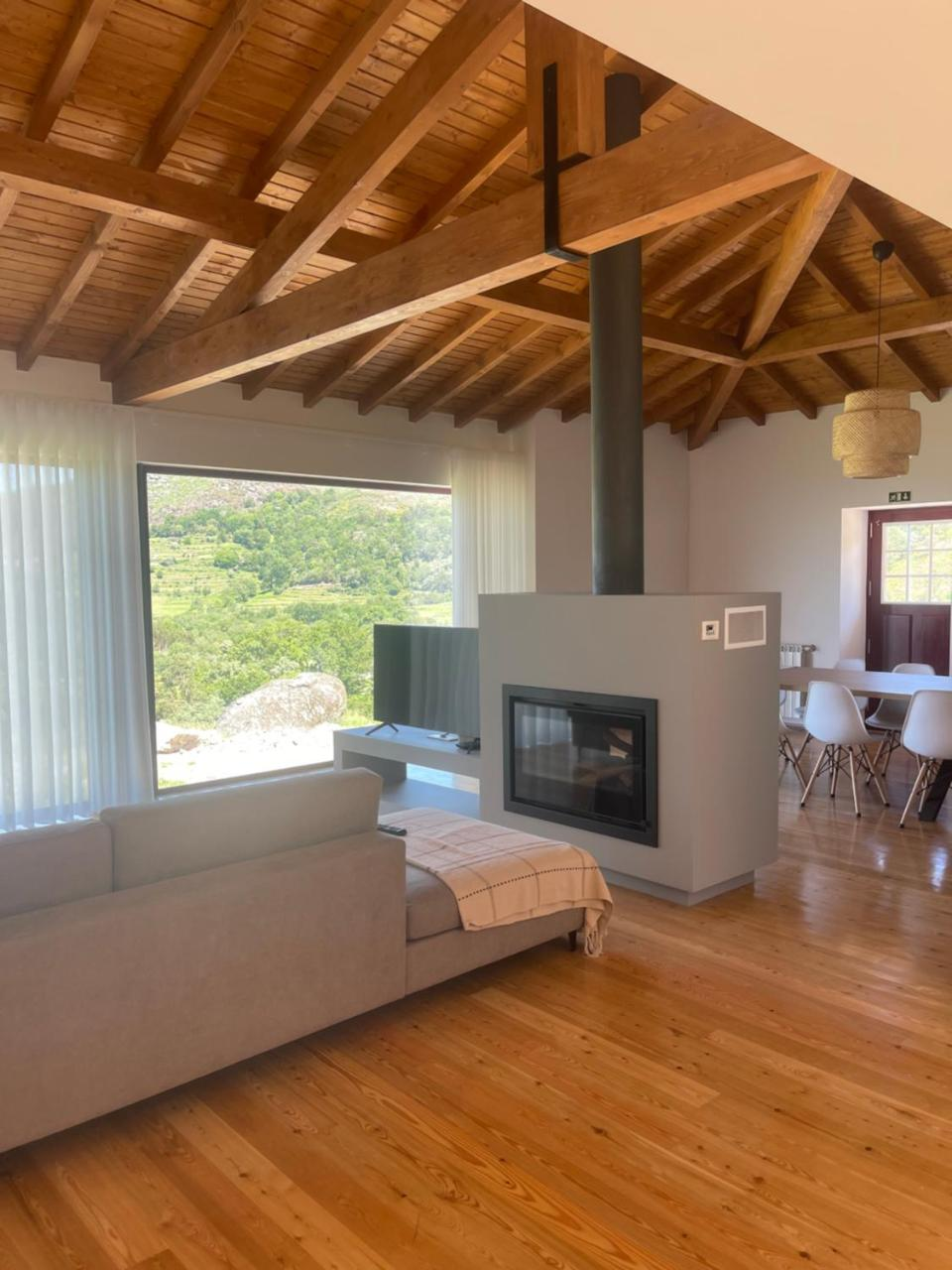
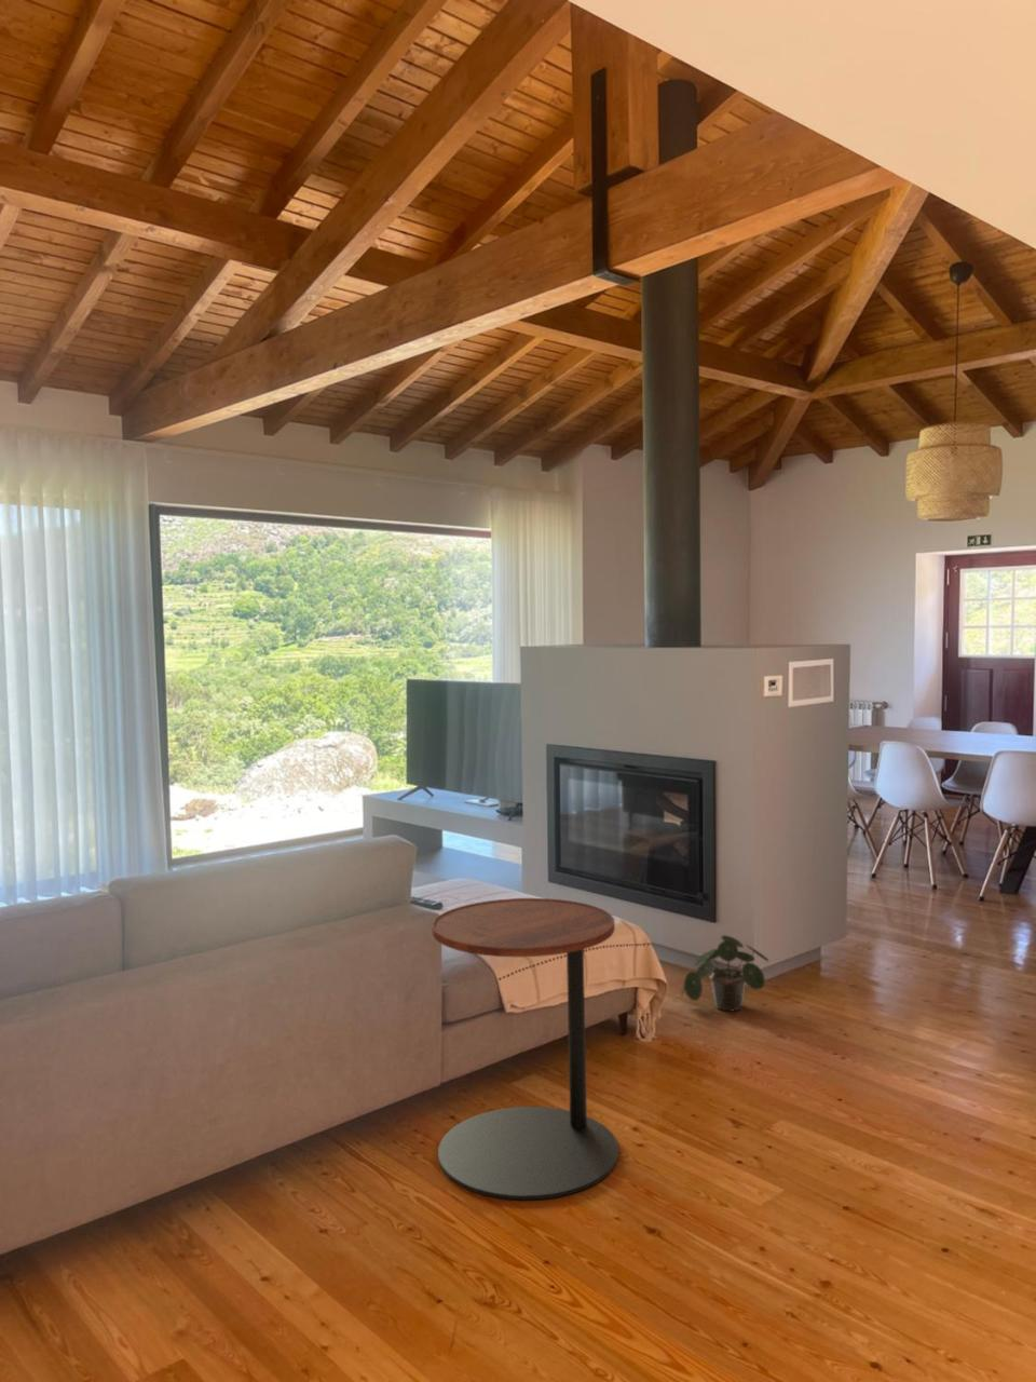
+ potted plant (724, 972)
+ side table (568, 1028)
